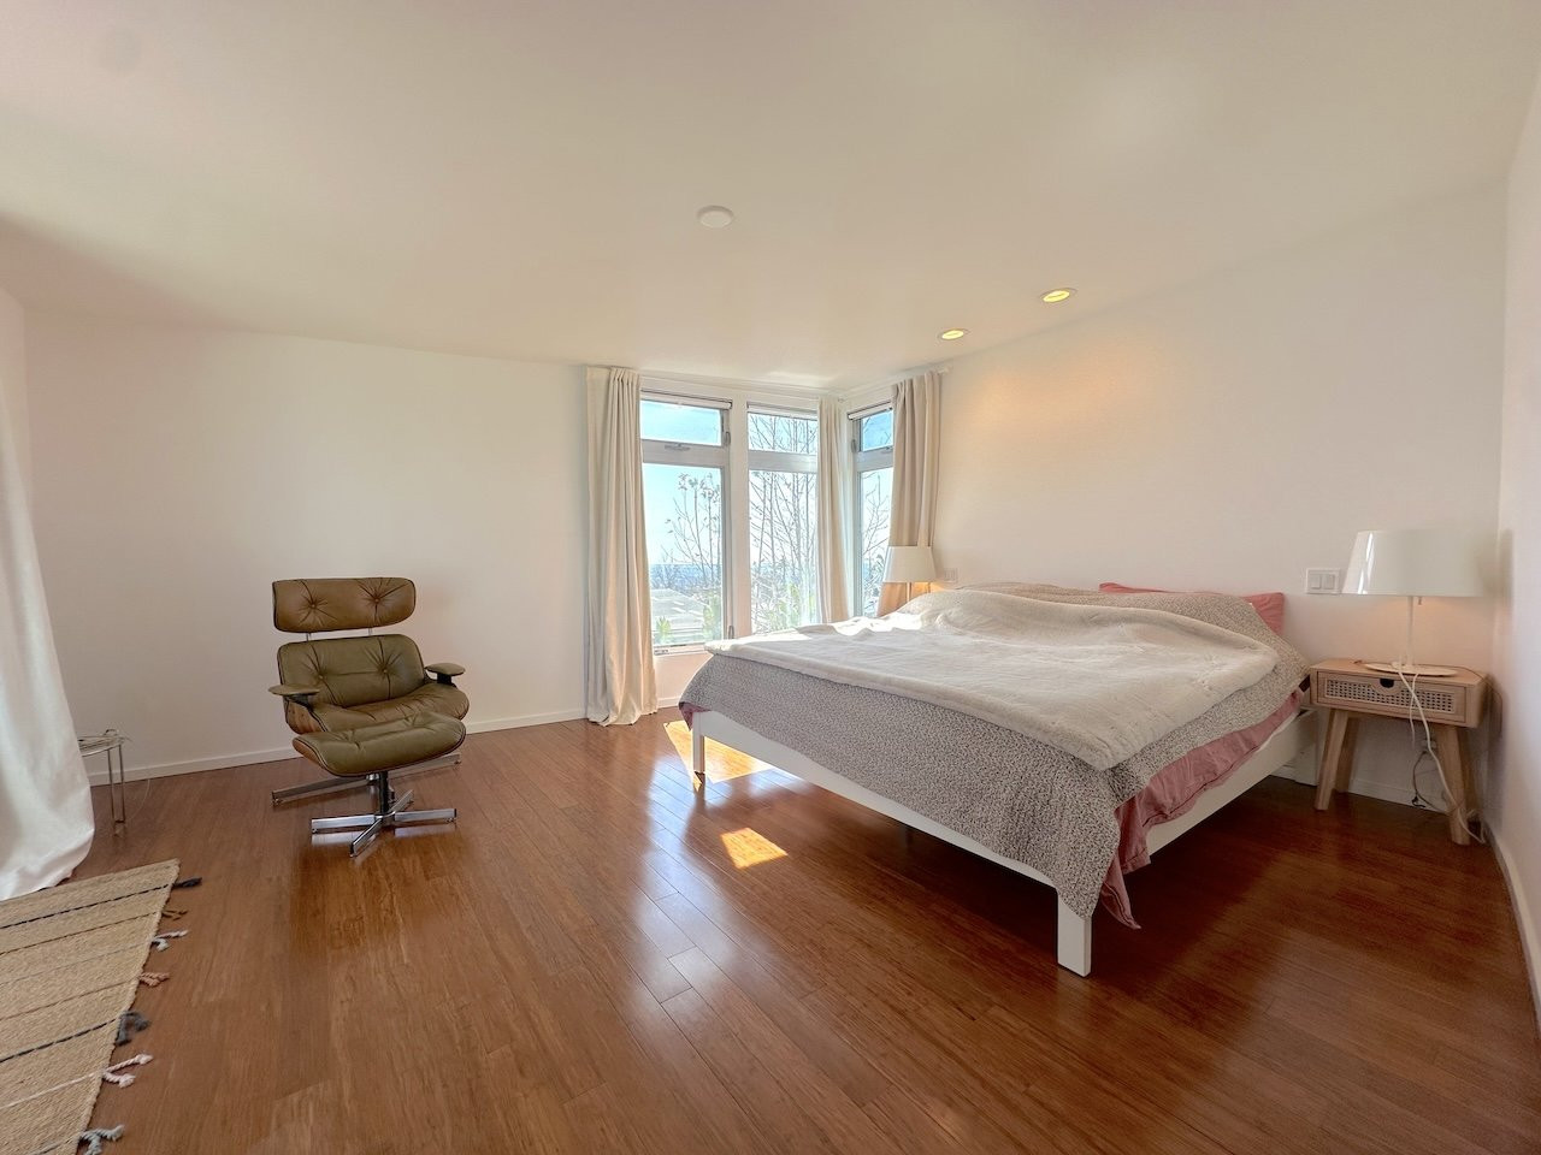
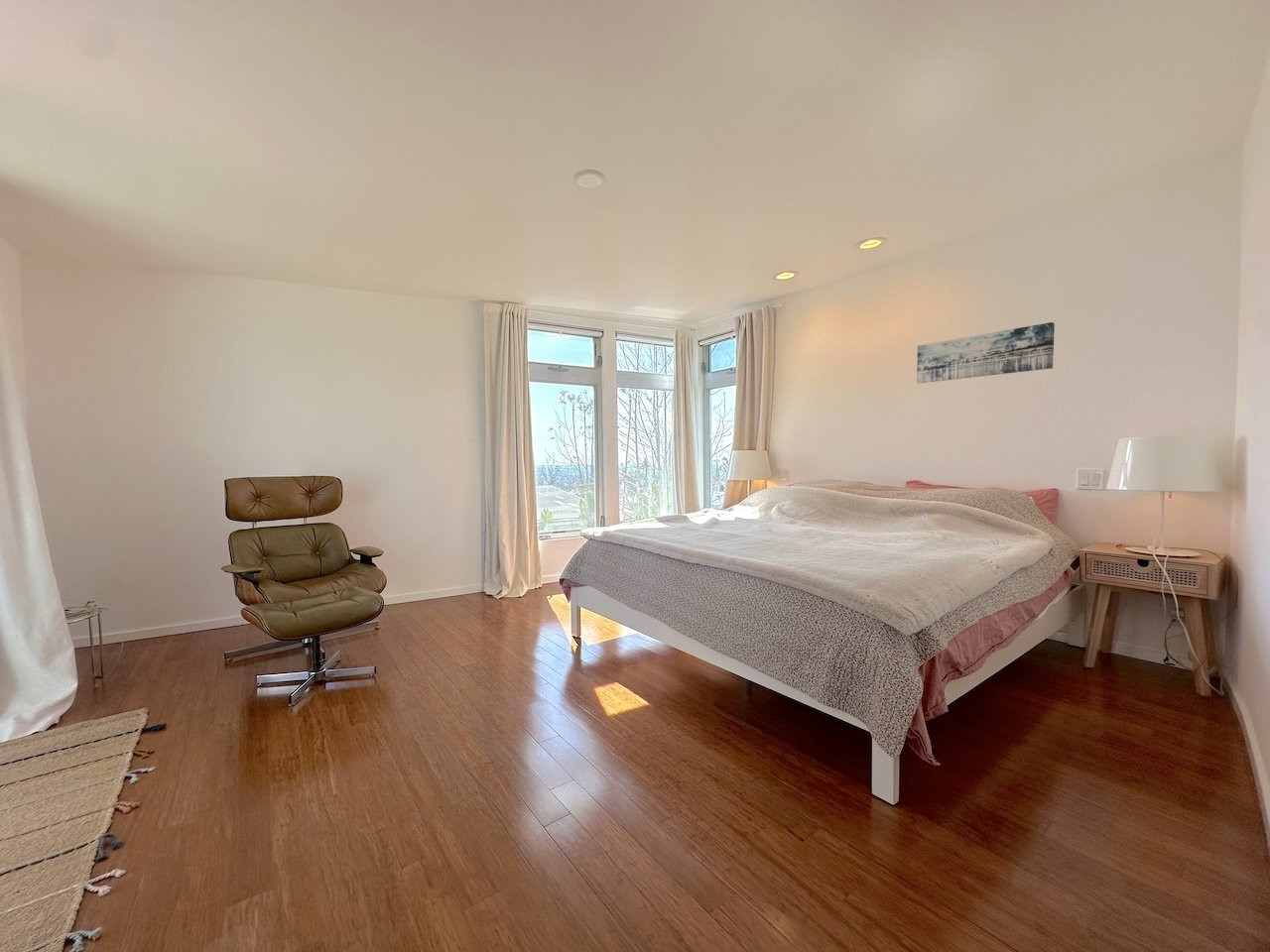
+ wall art (978, 355)
